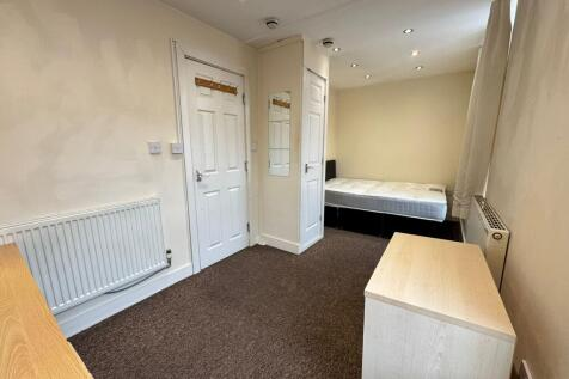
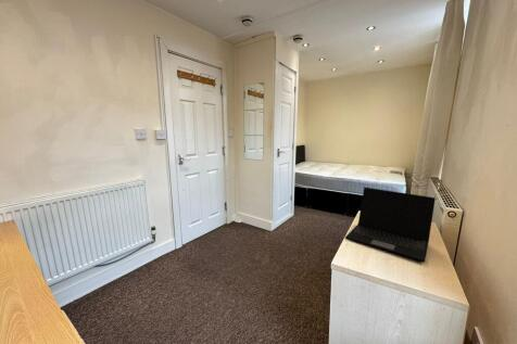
+ laptop (389, 218)
